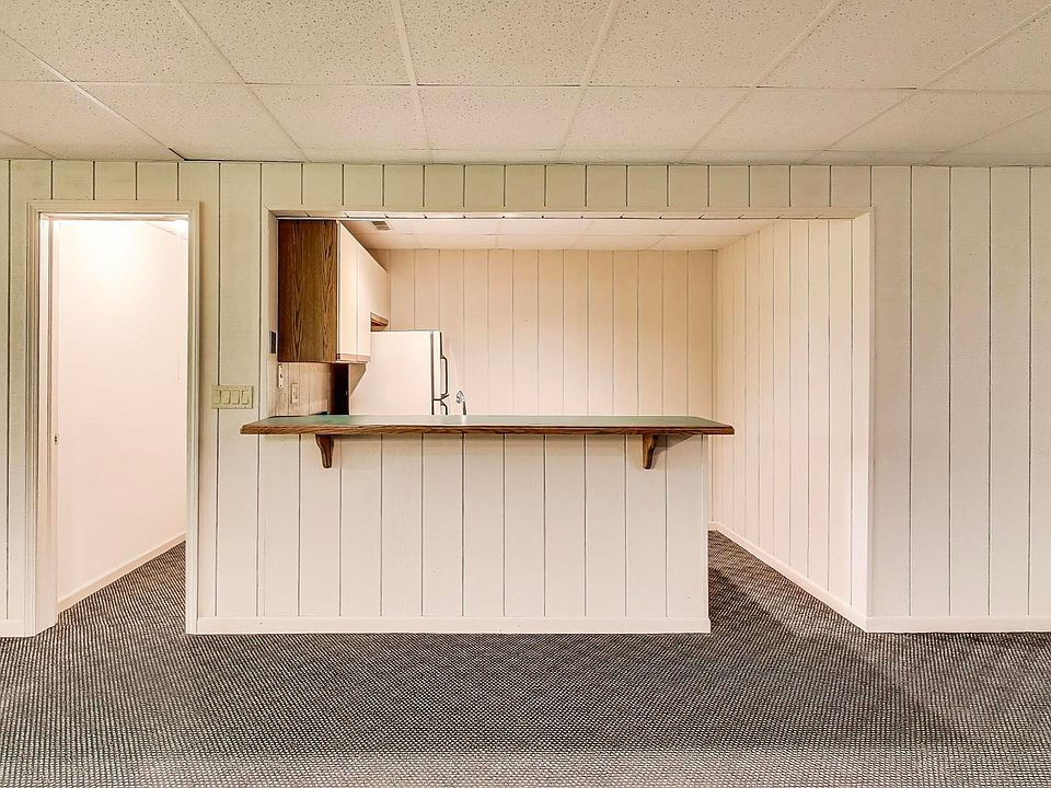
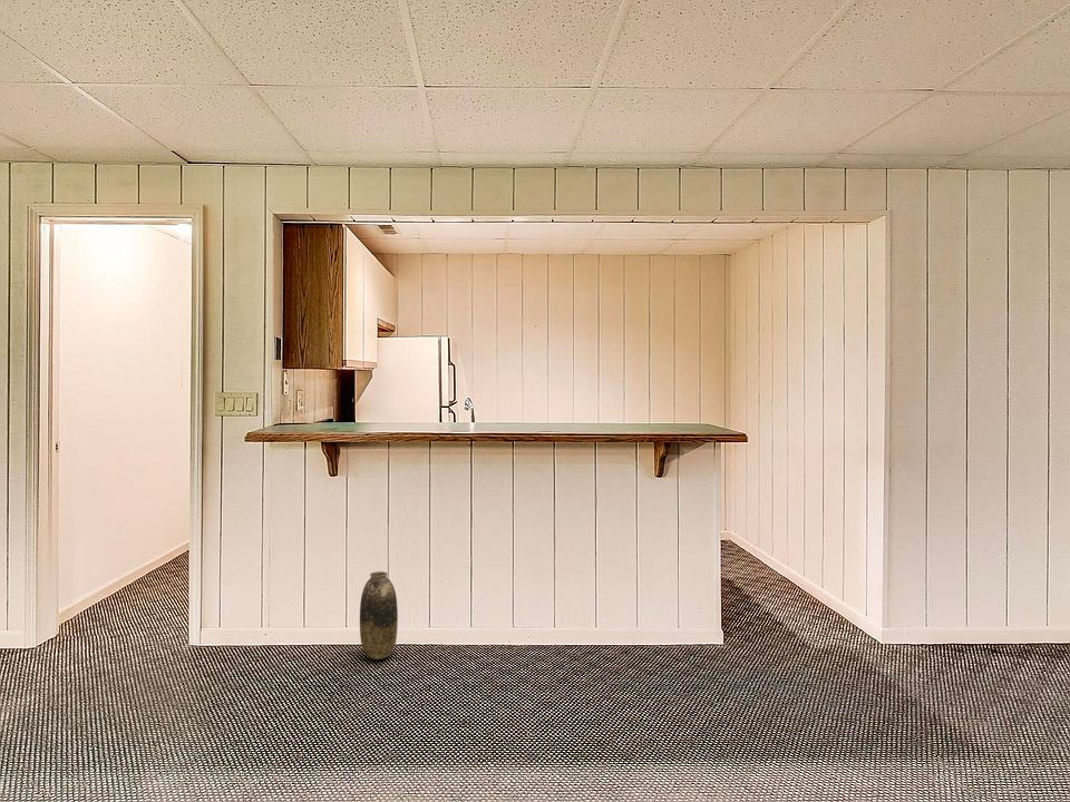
+ vase (378, 615)
